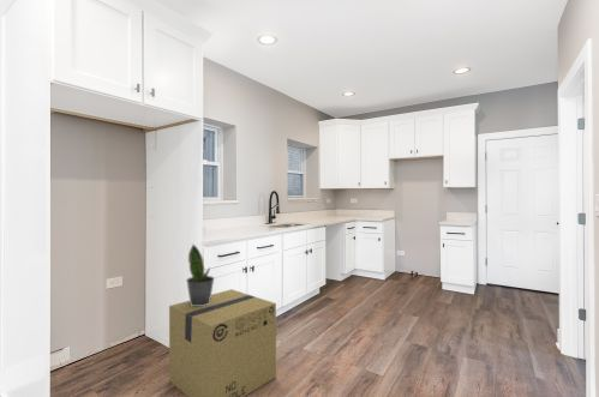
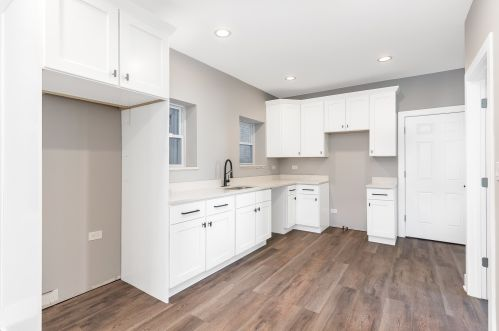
- cardboard box (222, 342)
- potted plant (200, 273)
